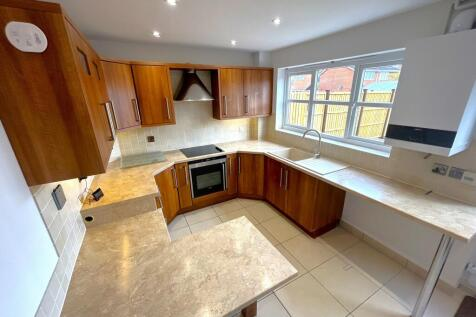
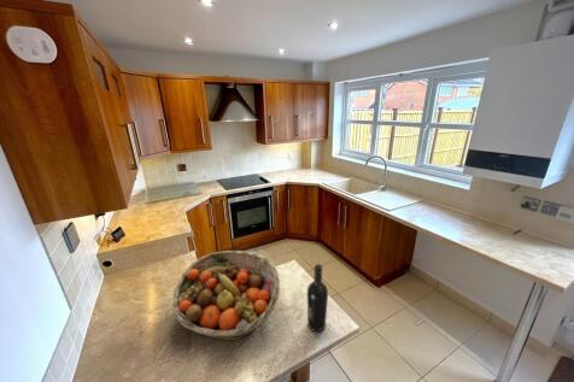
+ fruit basket (227, 292)
+ wine bottle (317, 296)
